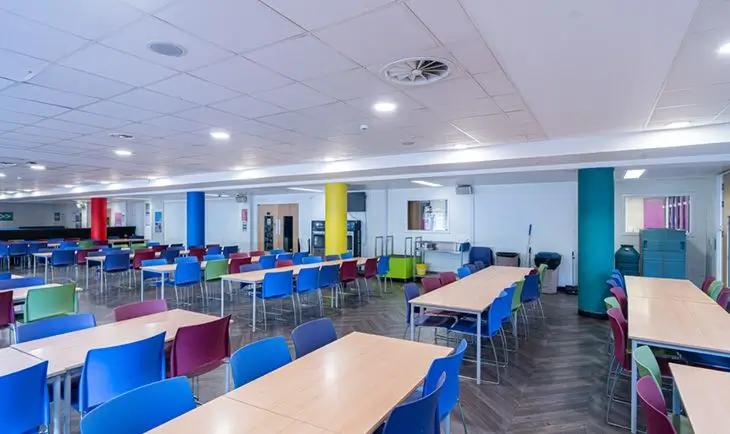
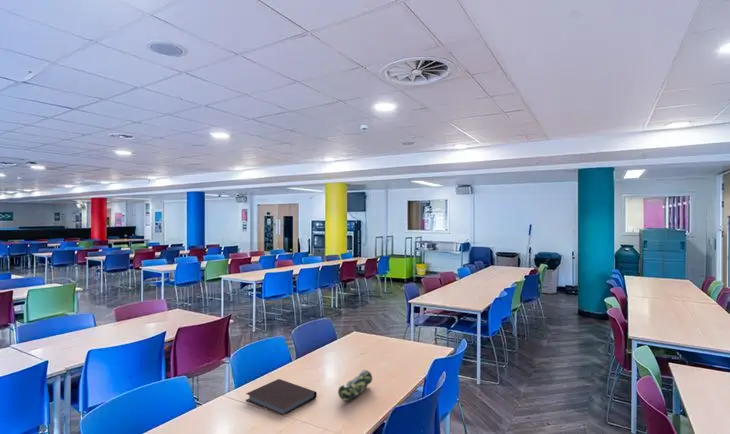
+ pencil case (355, 385)
+ notebook (281, 395)
